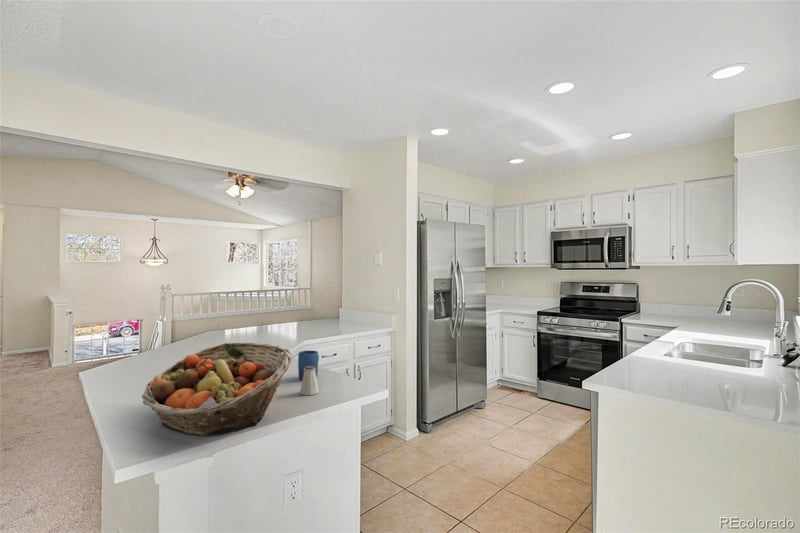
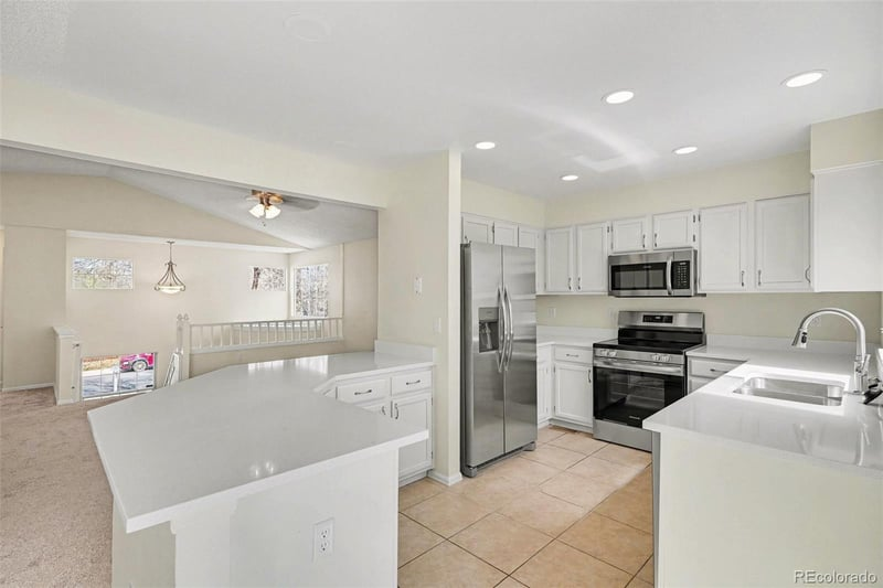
- fruit basket (220, 383)
- saltshaker (309, 379)
- mug (310, 364)
